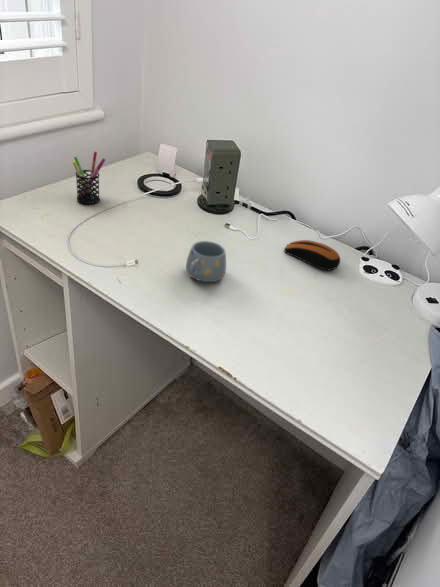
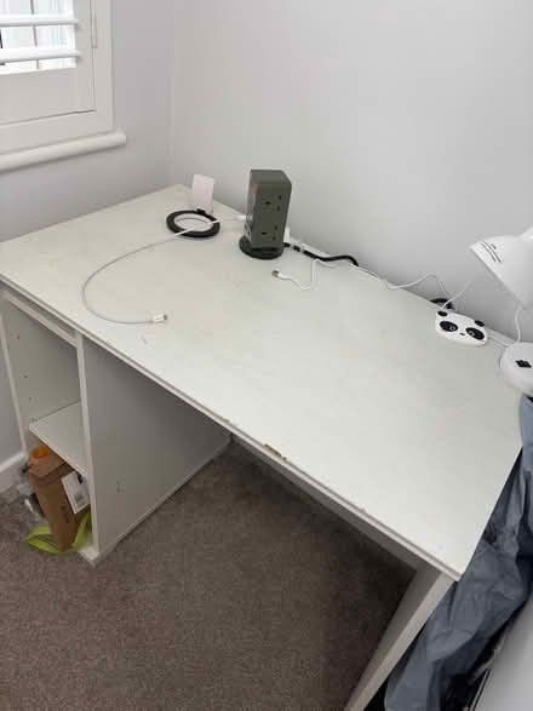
- pen holder (86, 176)
- computer mouse (313, 251)
- mug (203, 264)
